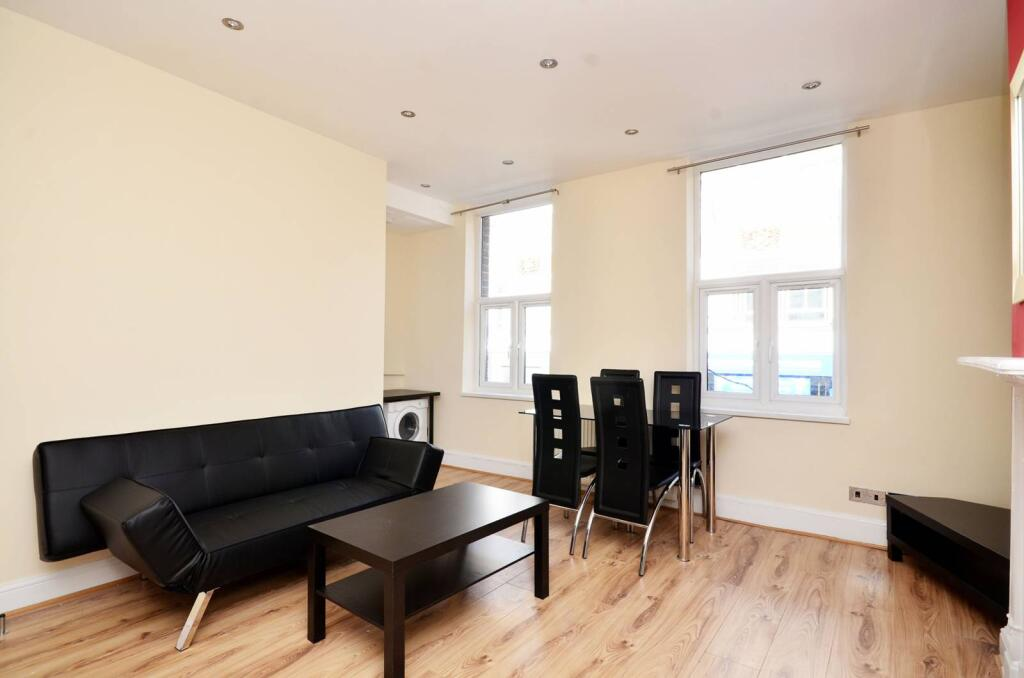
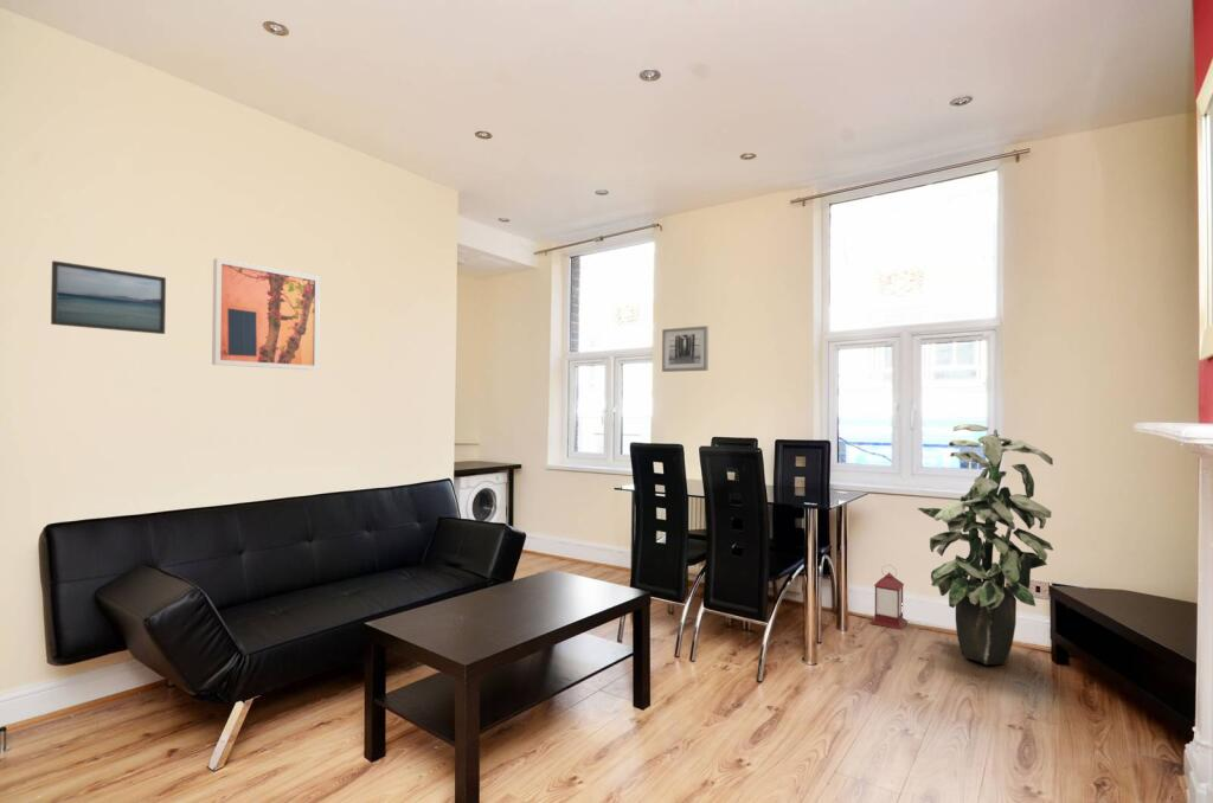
+ lantern (888, 593)
+ indoor plant (981, 540)
+ wall art (269, 317)
+ wall art (685, 349)
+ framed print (111, 300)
